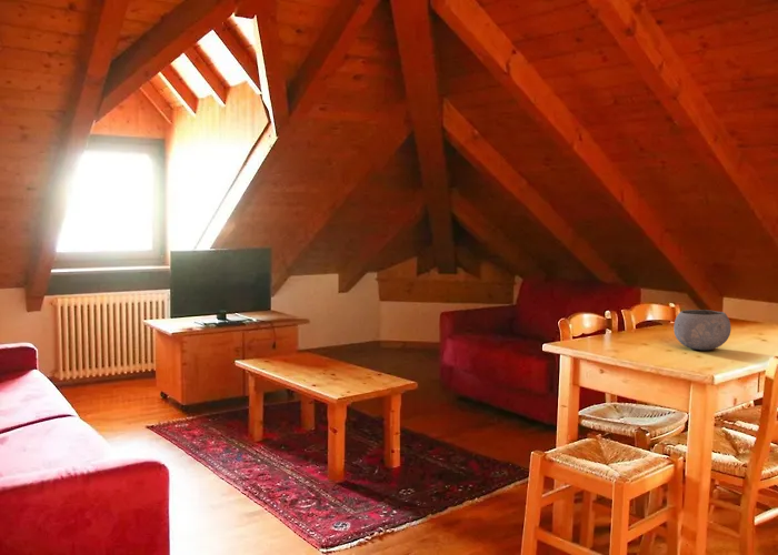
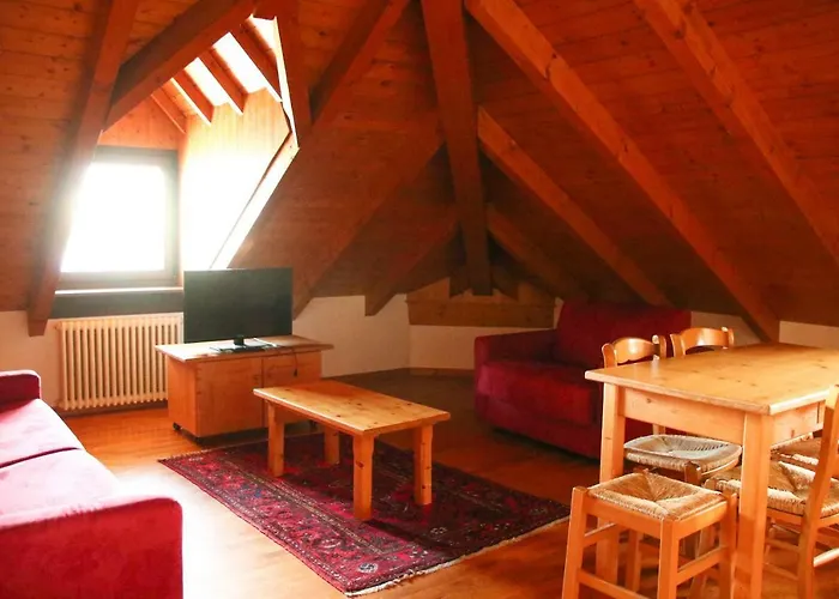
- bowl (701, 330)
